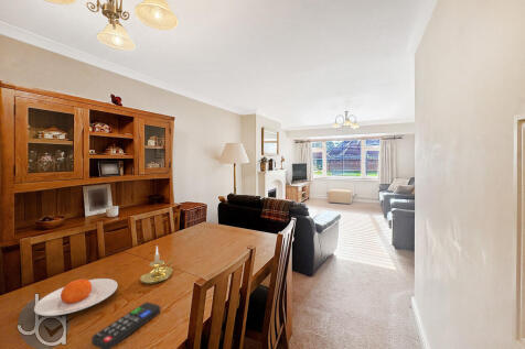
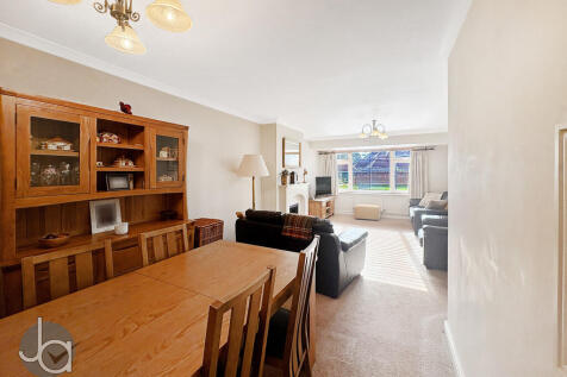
- remote control (129, 321)
- plate (79, 292)
- candle holder (159, 260)
